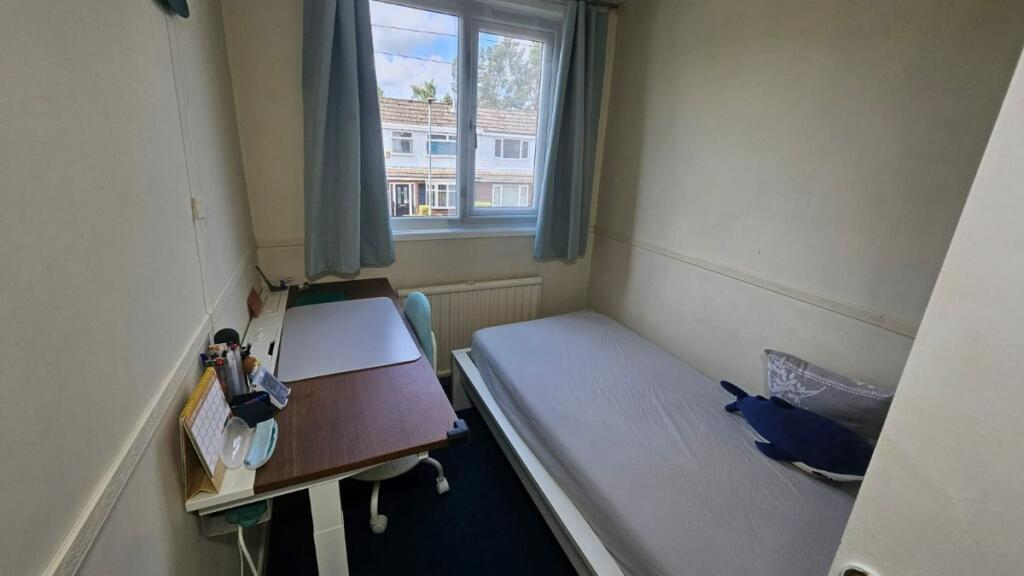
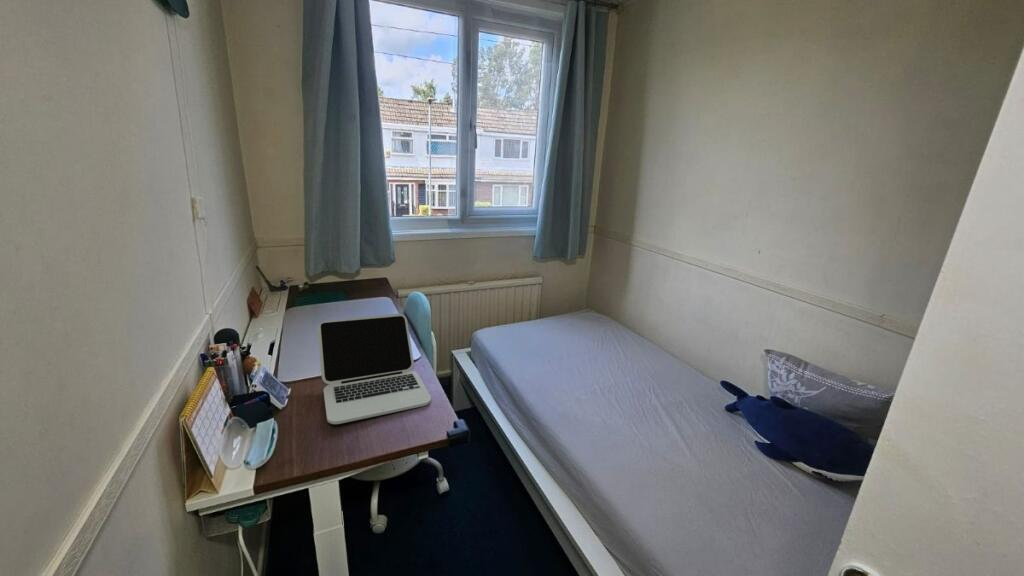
+ laptop (372, 361)
